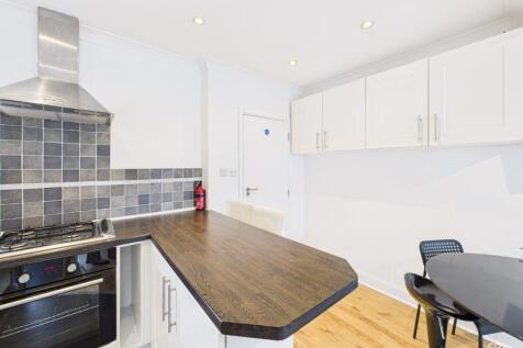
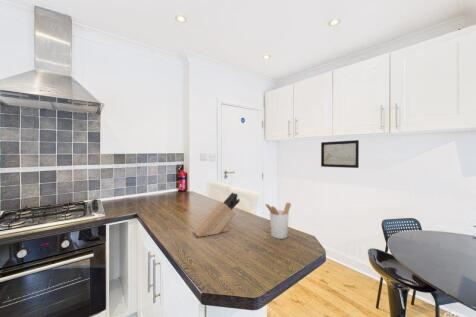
+ utensil holder (276, 219)
+ knife block (217, 212)
+ wall art (338, 154)
